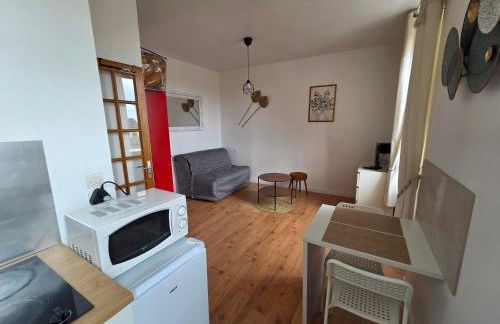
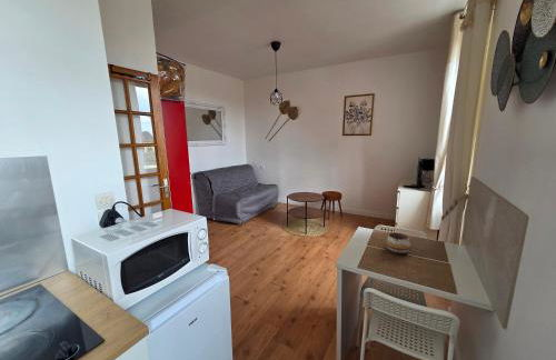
+ decorative bowl (397, 242)
